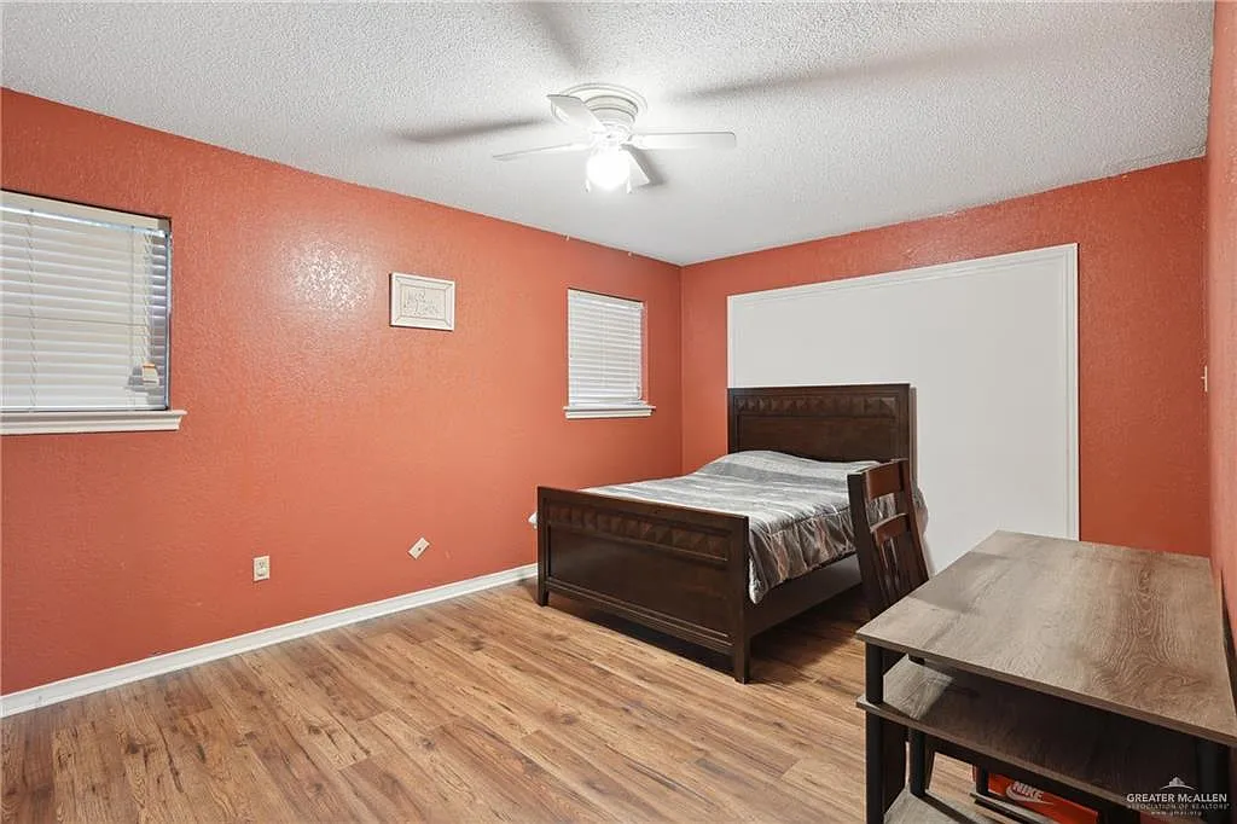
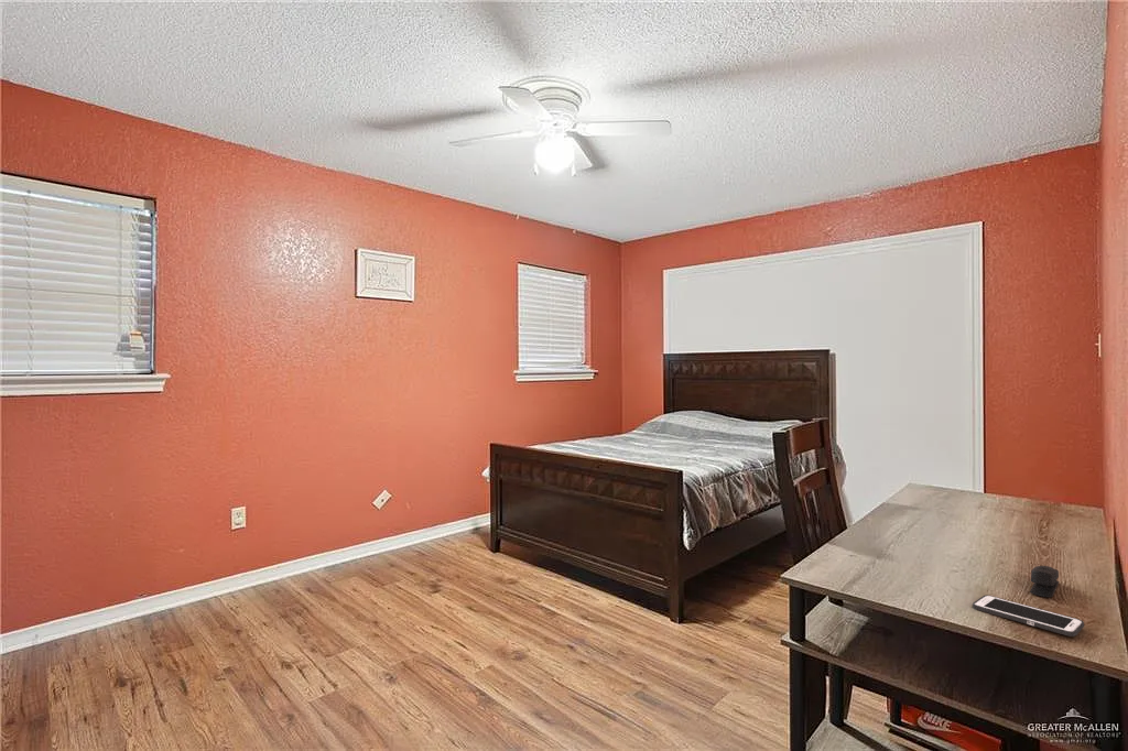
+ stapler (1044, 576)
+ cell phone (1026, 614)
